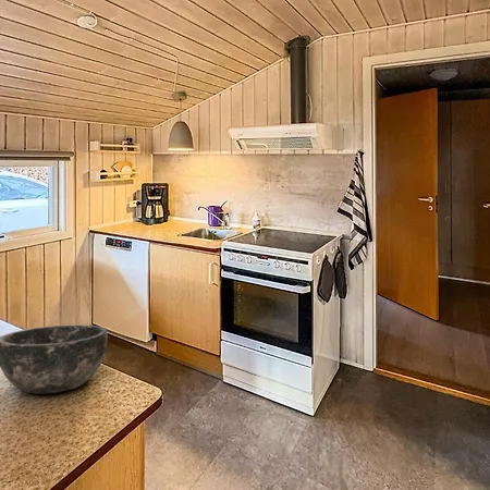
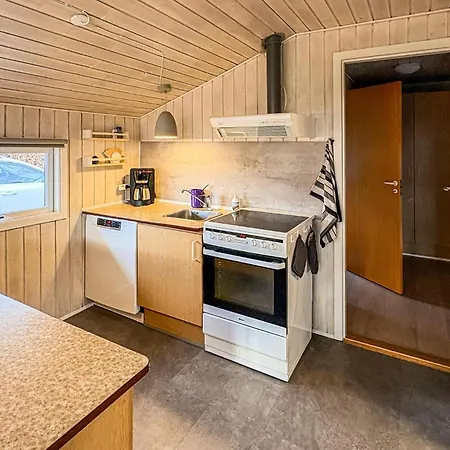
- bowl (54, 358)
